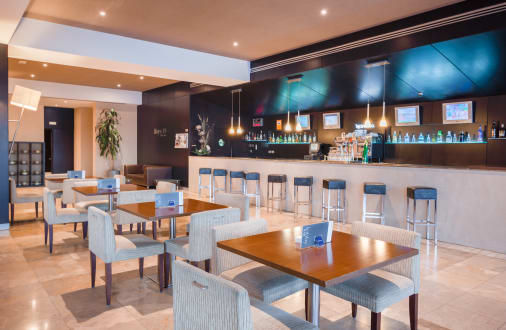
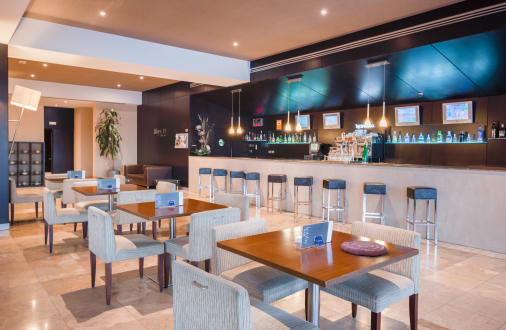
+ plate (363, 247)
